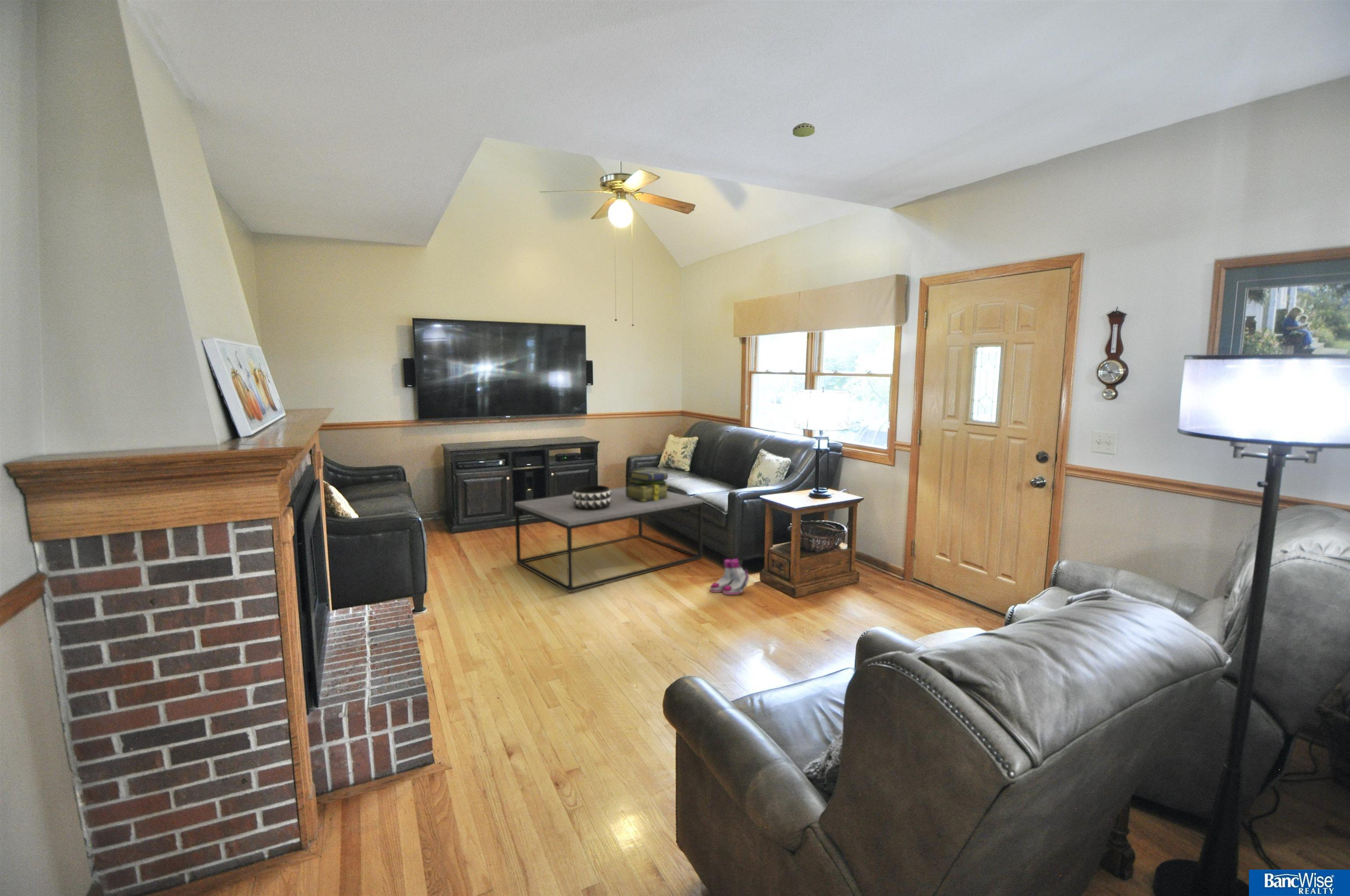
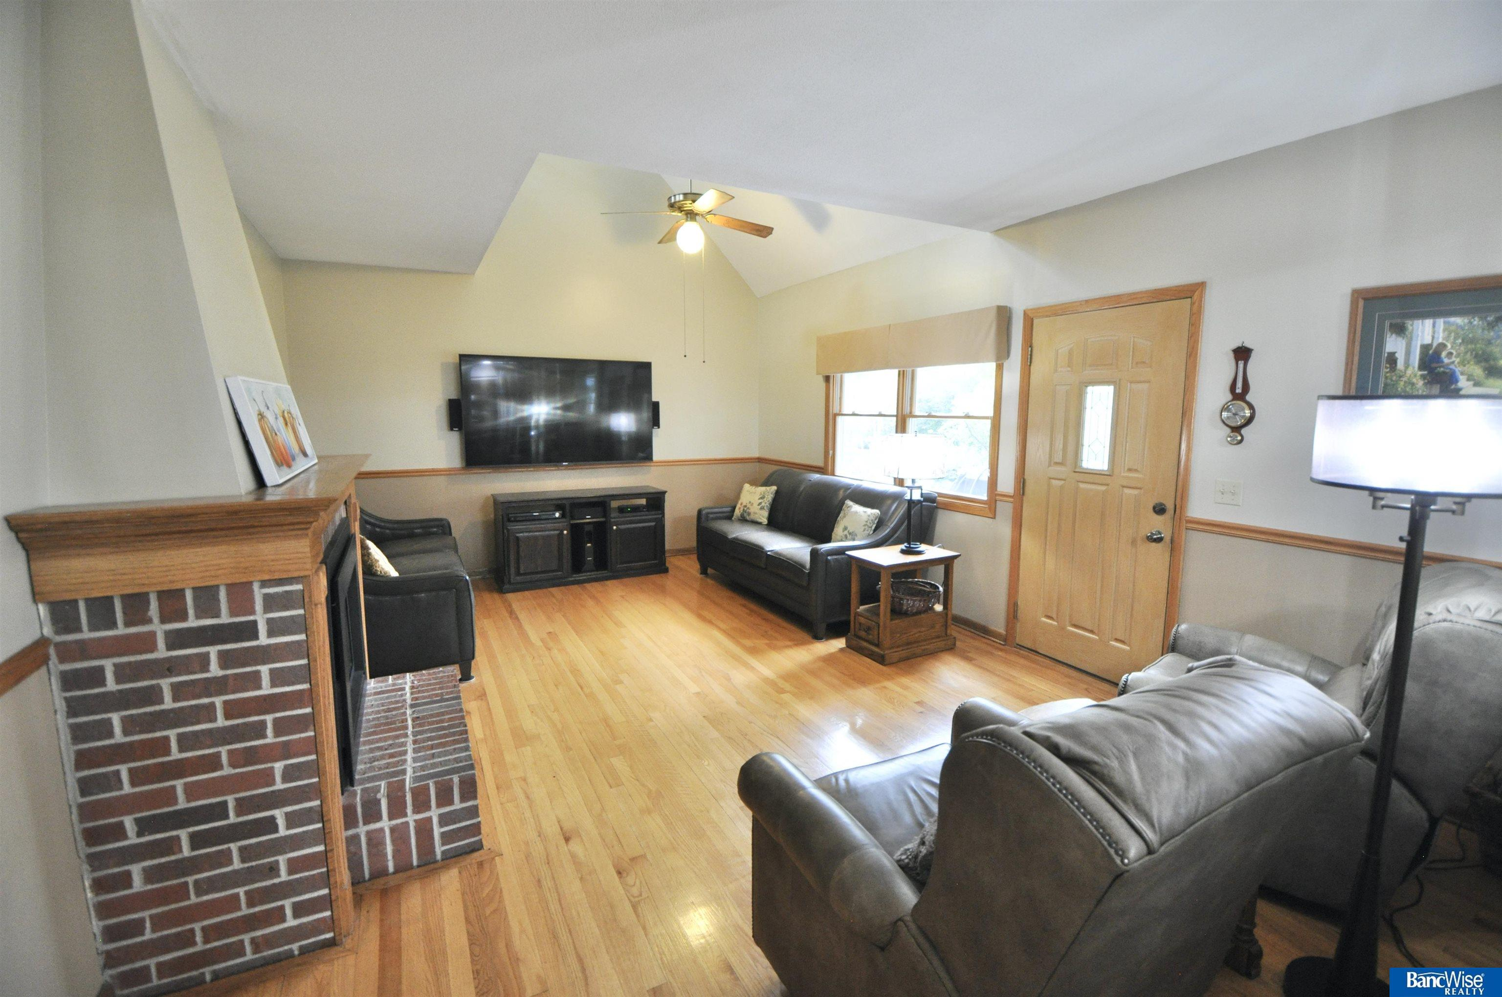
- coffee table (607, 522)
- decorative bowl (592, 497)
- stack of books (647, 484)
- smoke detector (803, 130)
- boots (729, 574)
